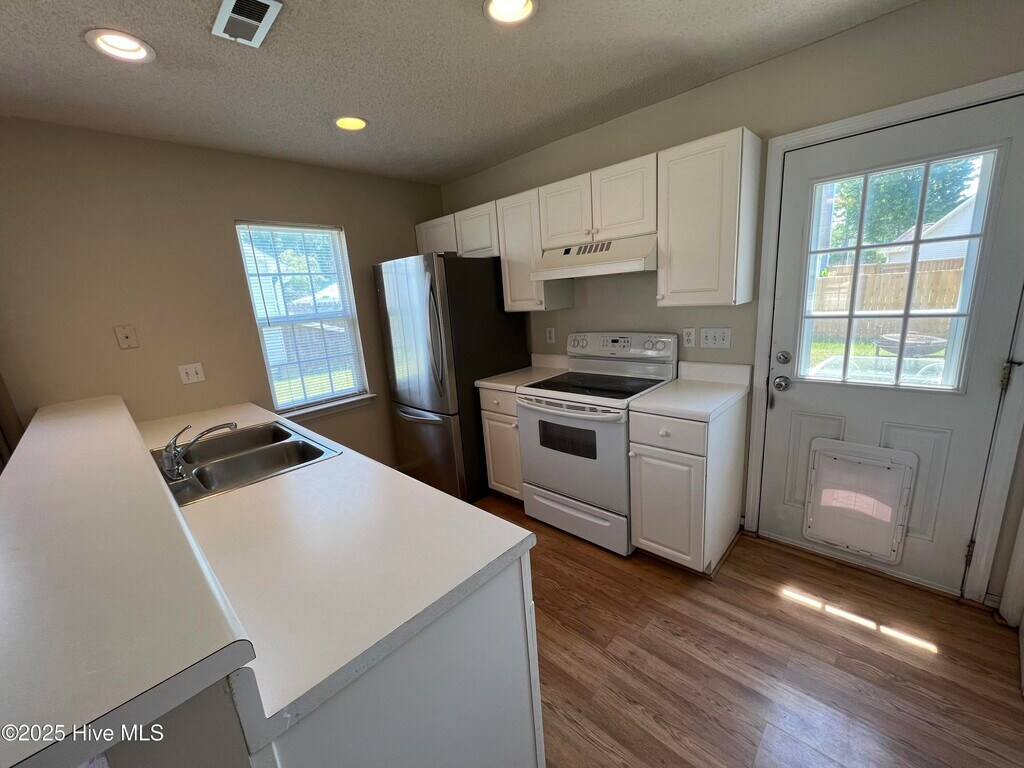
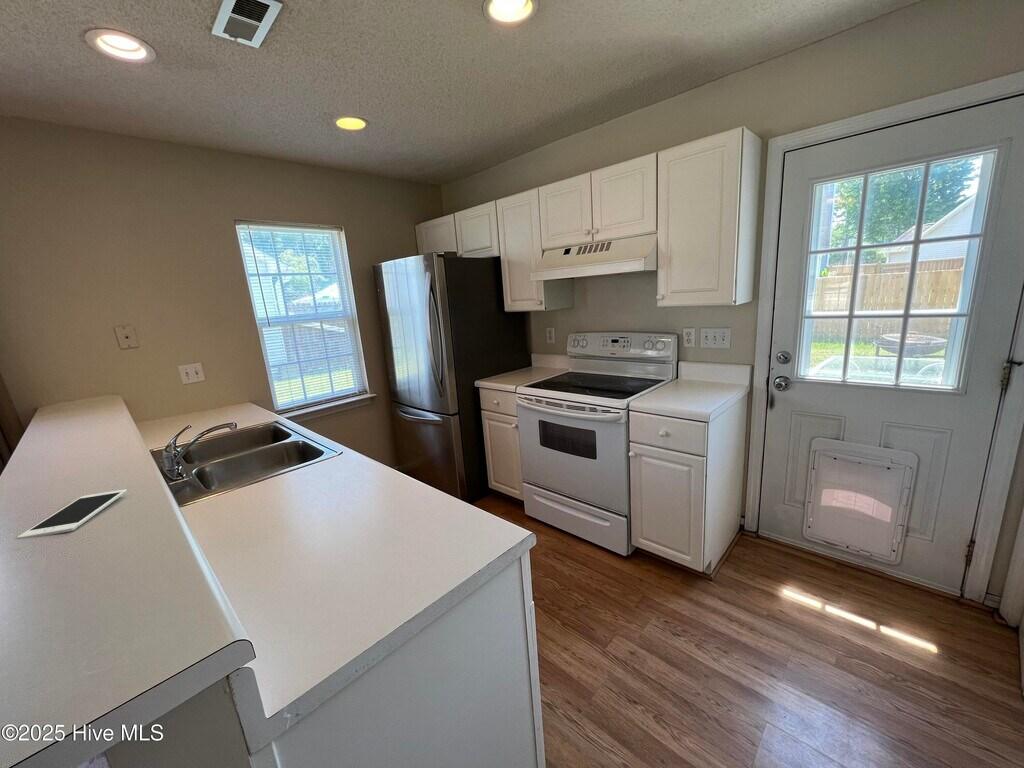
+ cell phone (78, 512)
